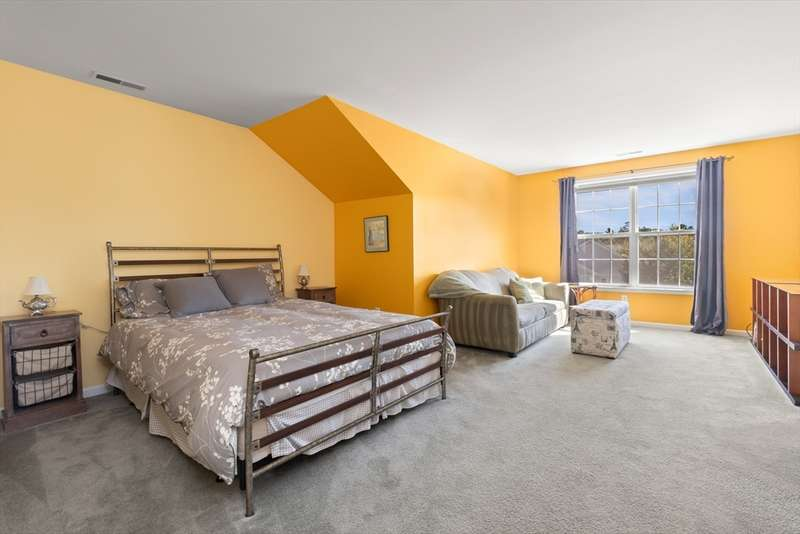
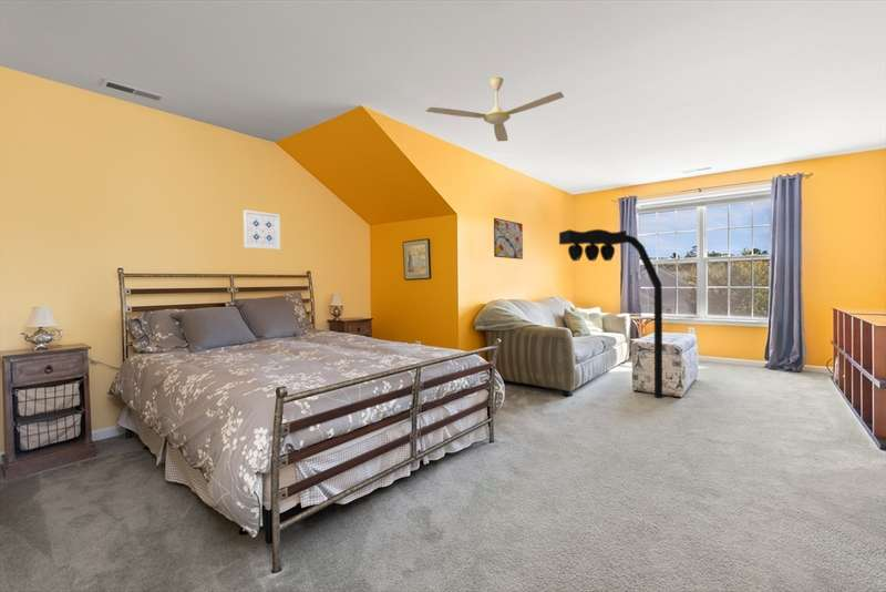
+ wall art (508, 239)
+ wall art (262, 231)
+ ceiling fan (493, 108)
+ traffic light (655, 316)
